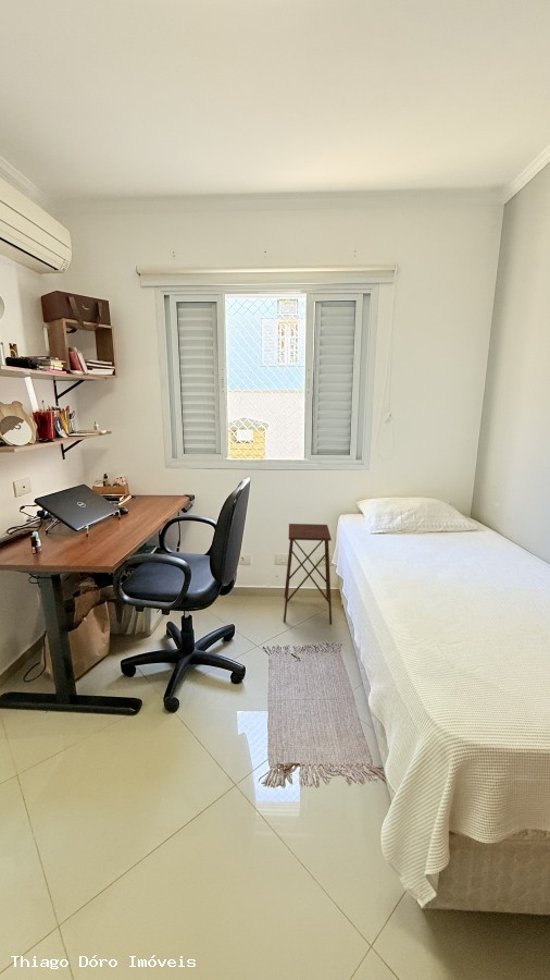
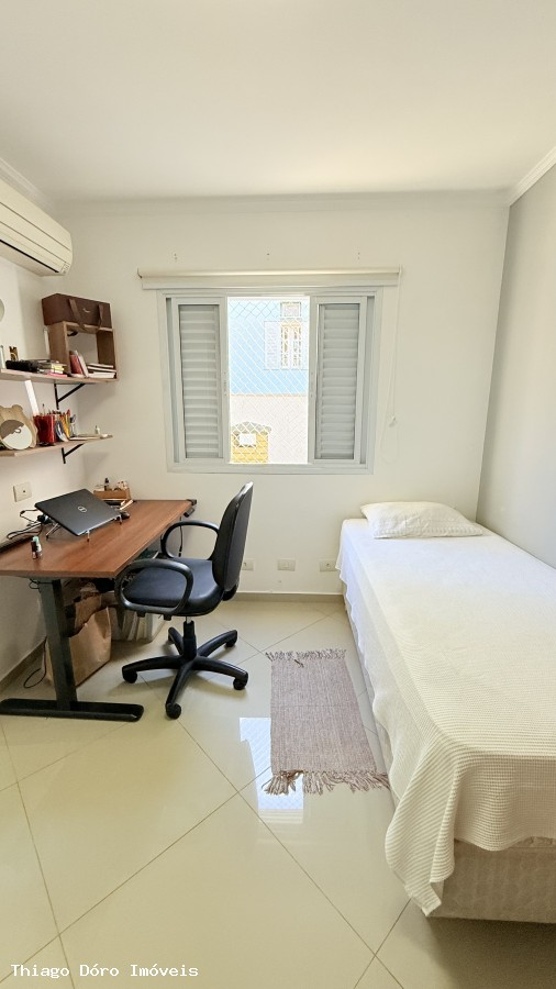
- side table (308, 572)
